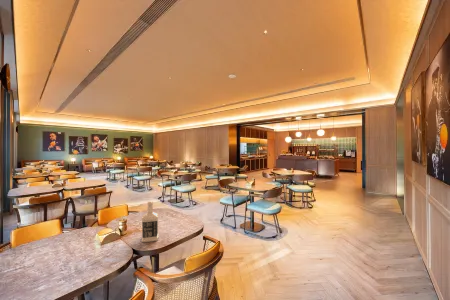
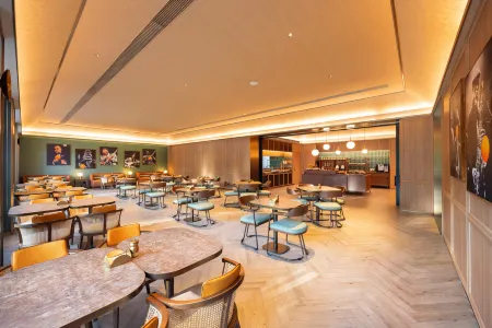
- bottle (150, 220)
